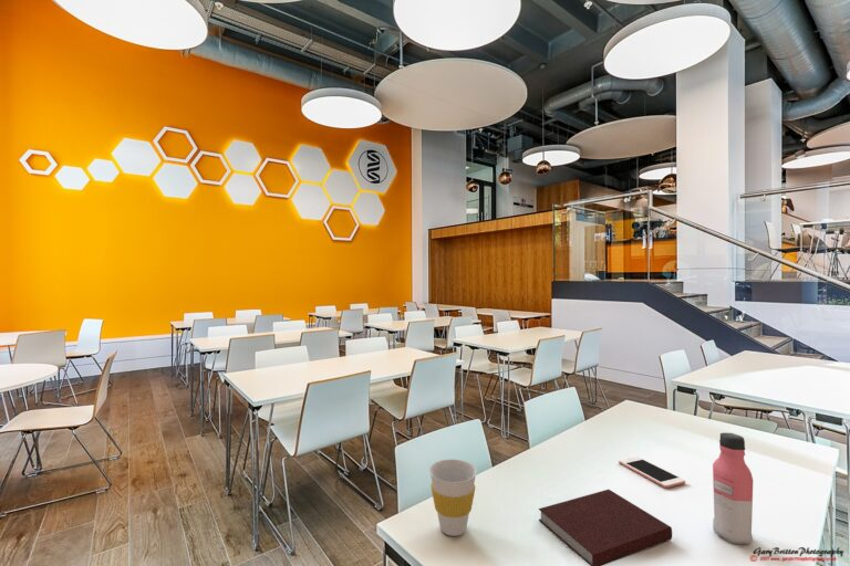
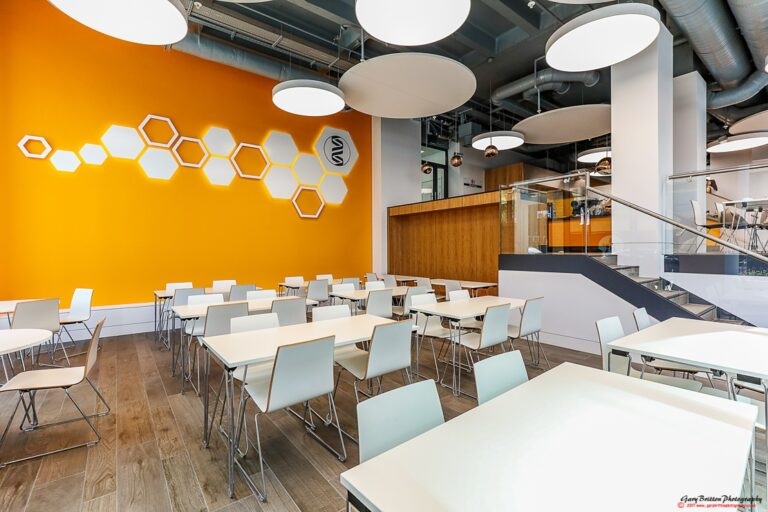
- water bottle (732, 485)
- cell phone (650, 471)
- cup (453, 499)
- notebook (602, 523)
